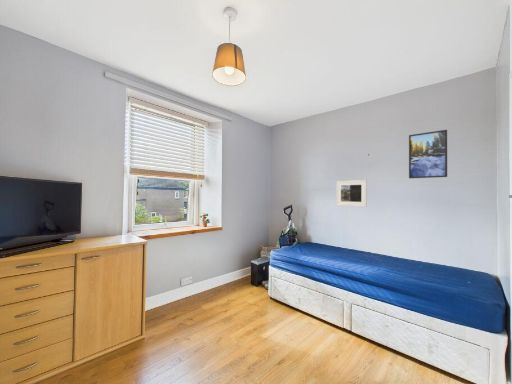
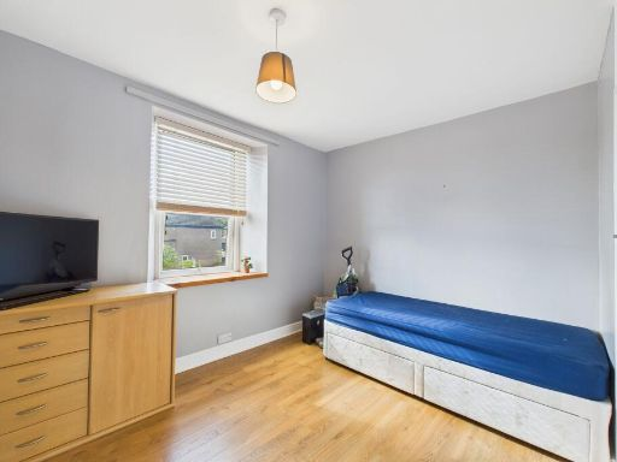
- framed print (351, 193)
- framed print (427, 155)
